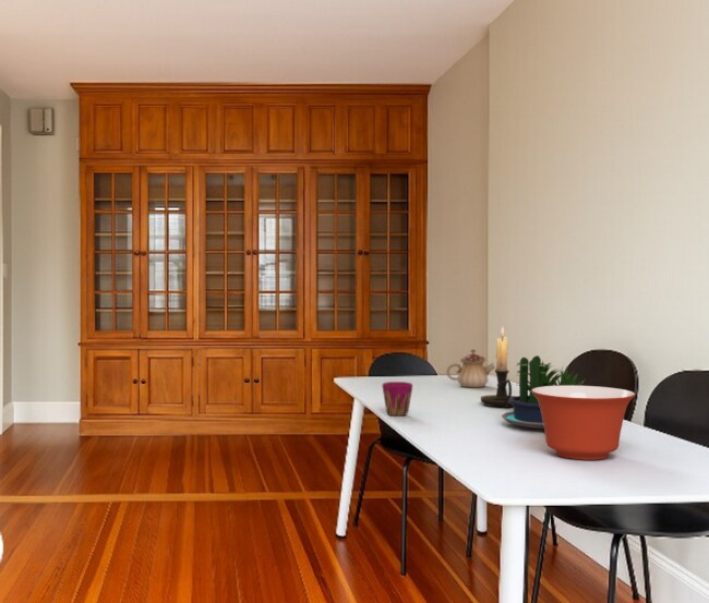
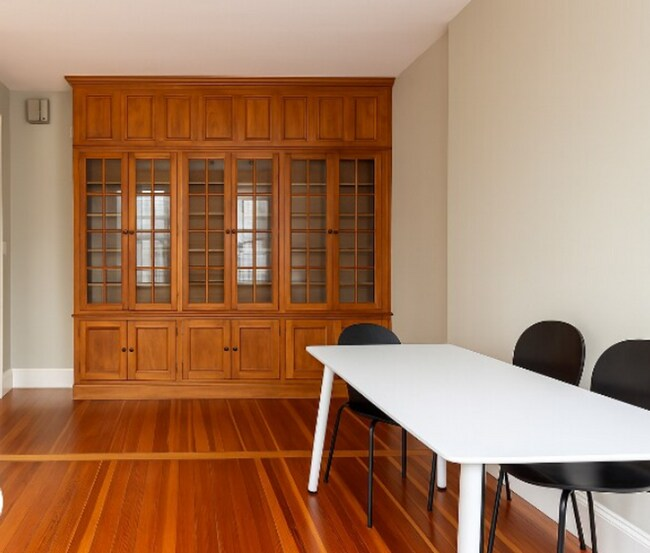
- candle holder (503, 365)
- potted plant (542, 386)
- mixing bowl (581, 423)
- teapot (470, 367)
- cup (396, 398)
